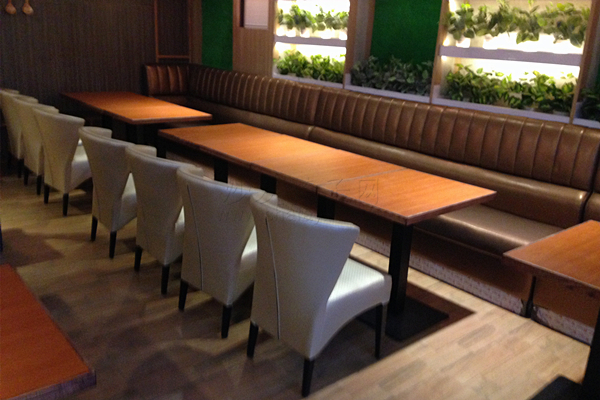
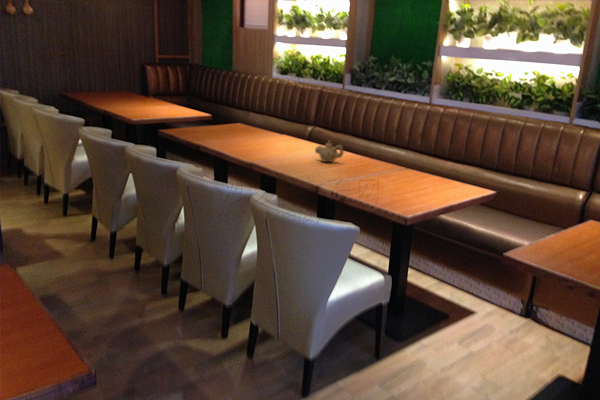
+ teapot (329, 151)
